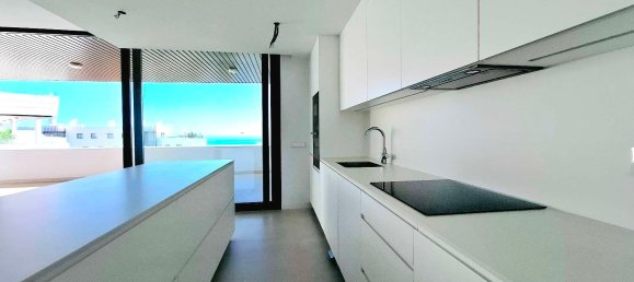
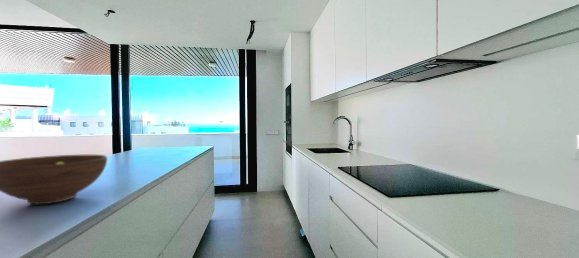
+ fruit bowl (53, 179)
